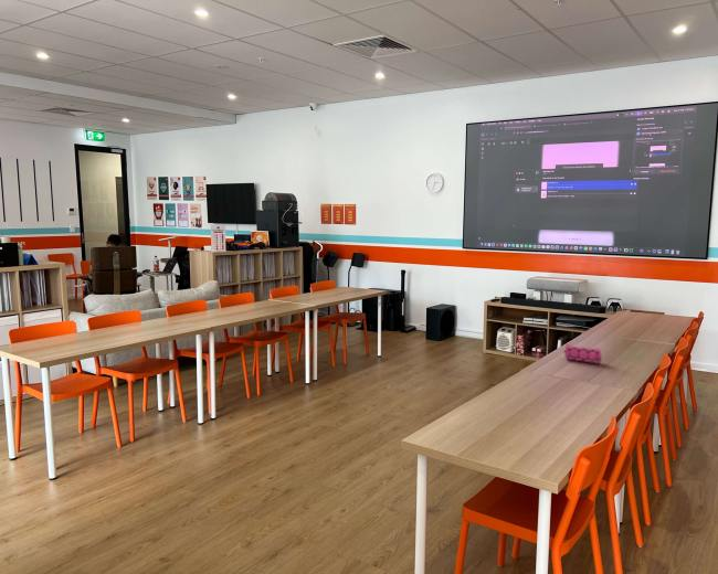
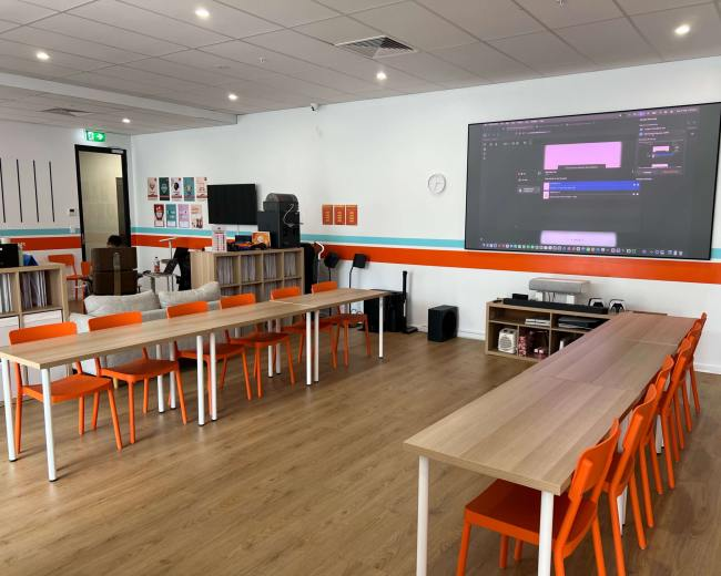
- pencil case (582, 353)
